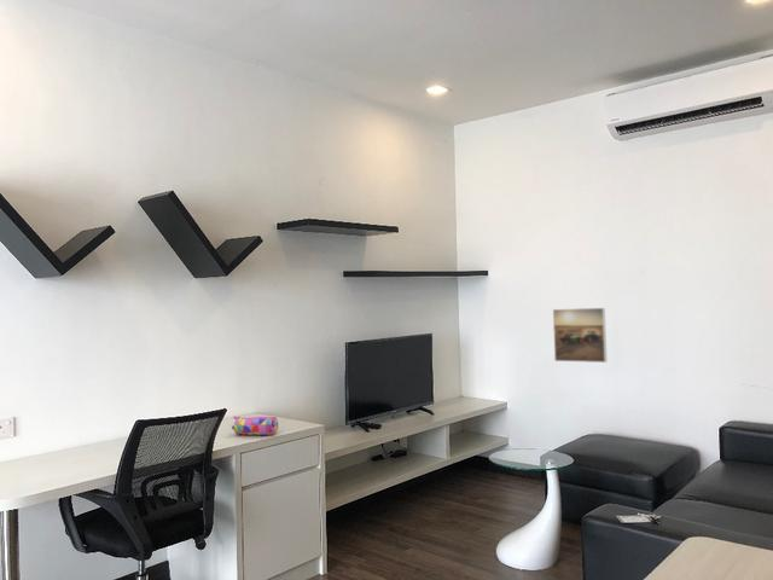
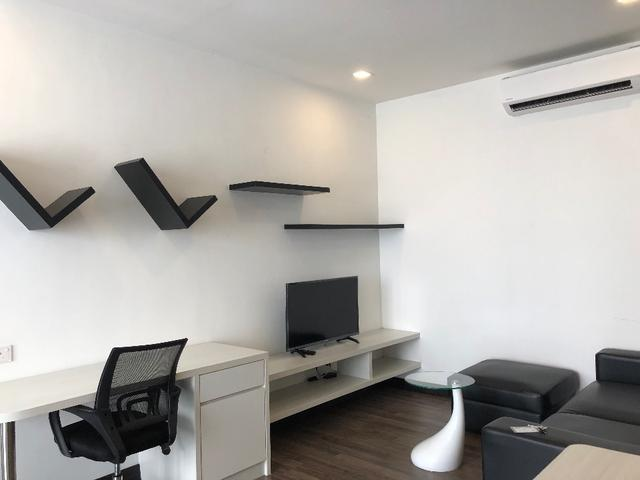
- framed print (579, 335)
- pencil case (255, 425)
